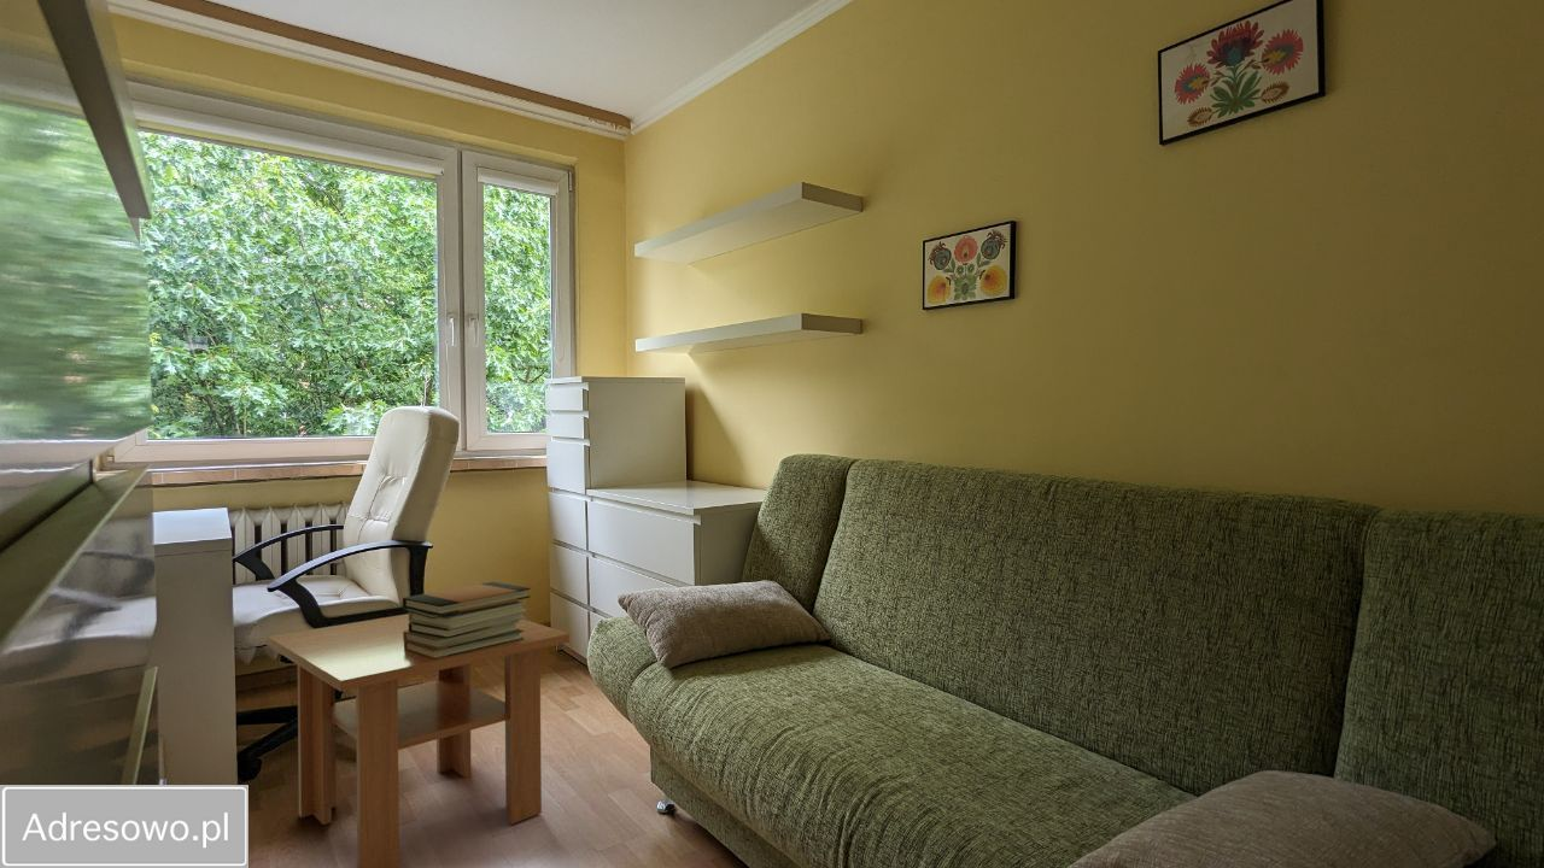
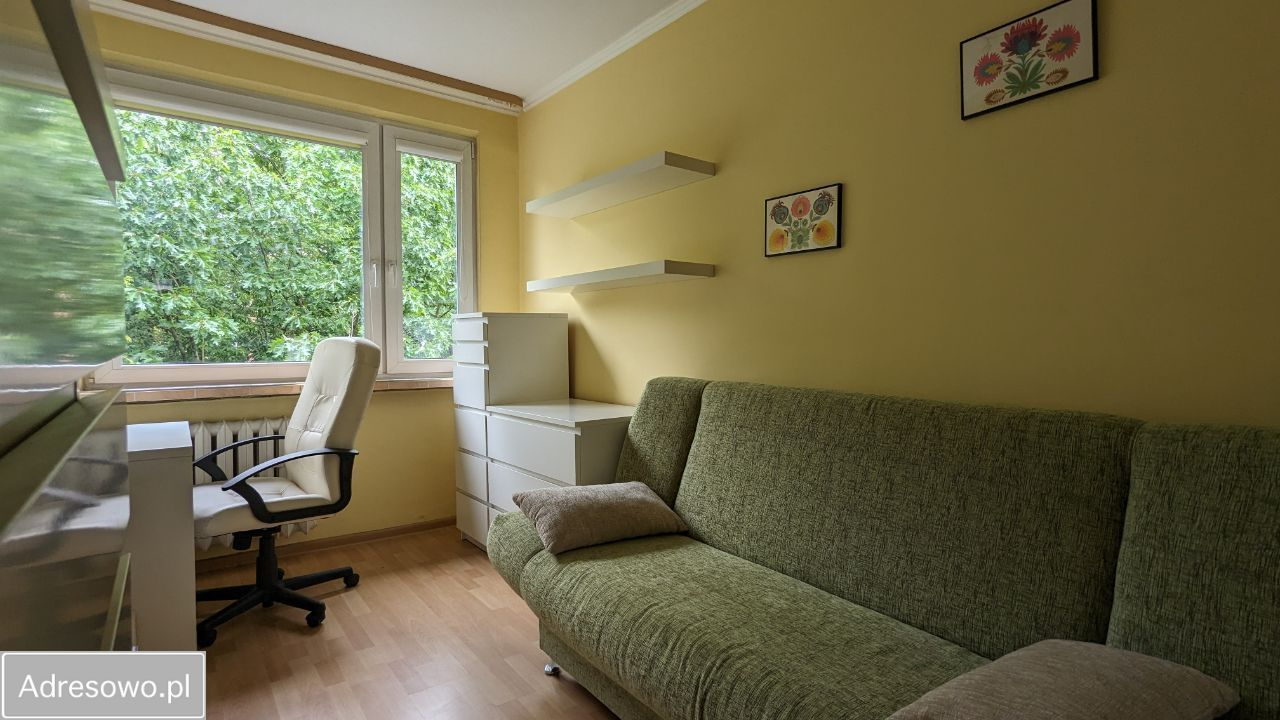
- coffee table (419, 725)
- book stack (467, 617)
